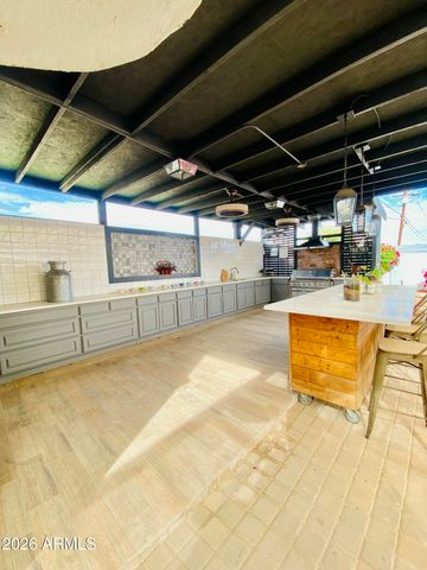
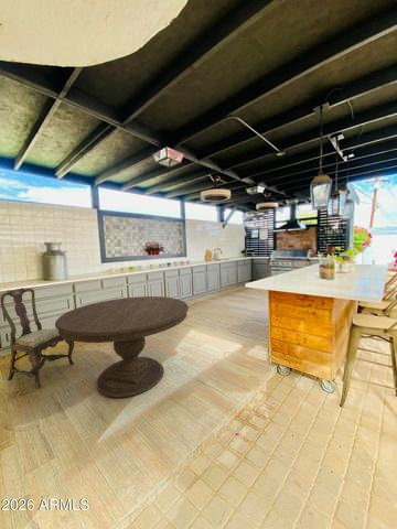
+ dining table (129, 343)
+ dining chair (34, 332)
